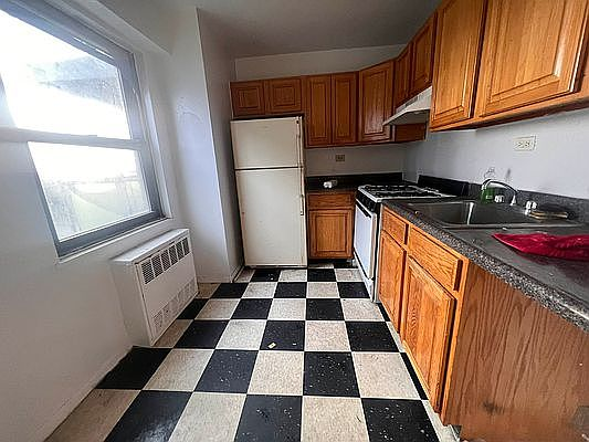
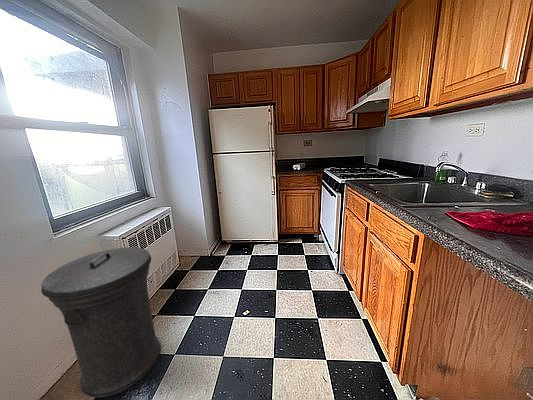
+ trash can (112, 312)
